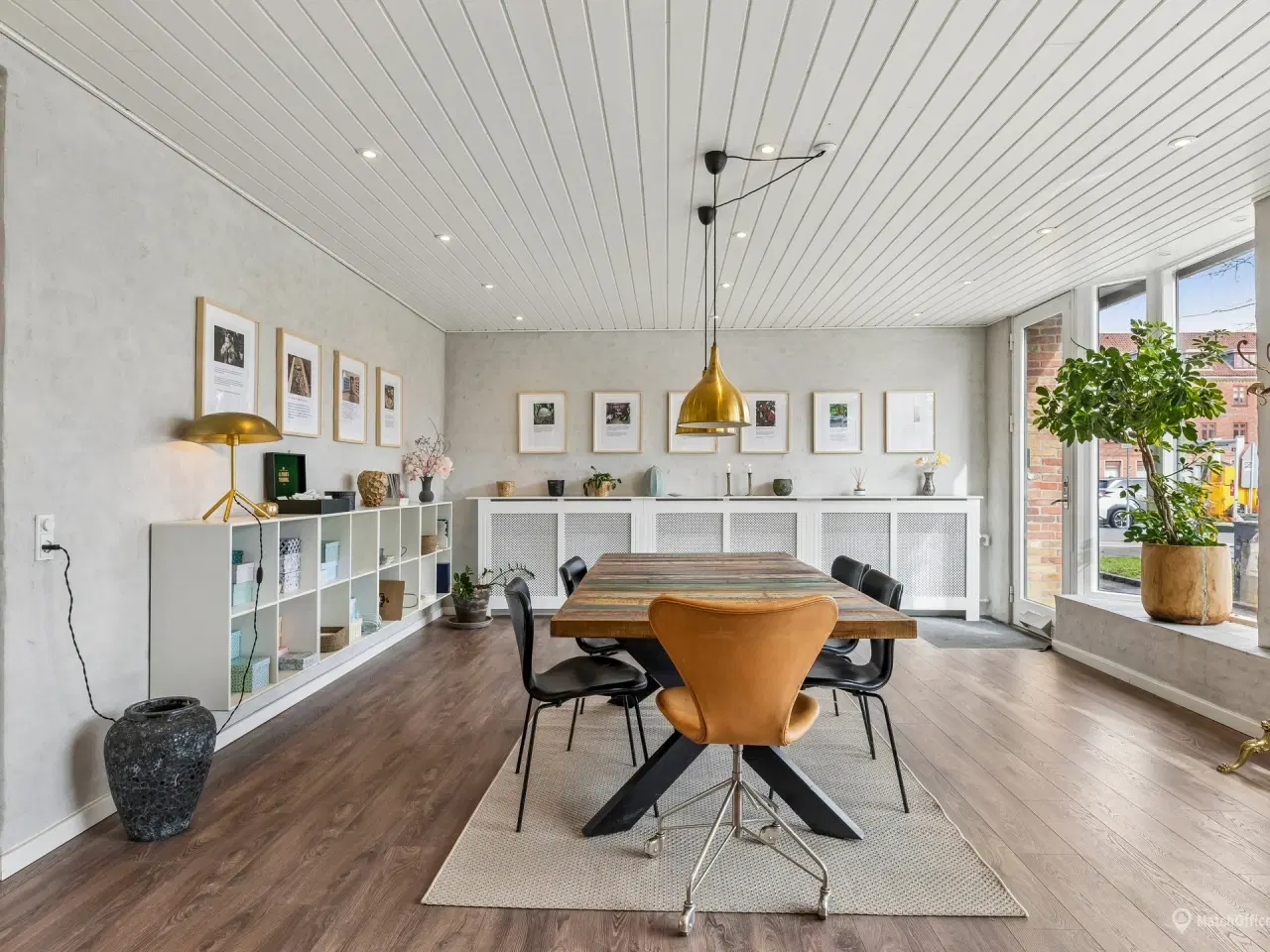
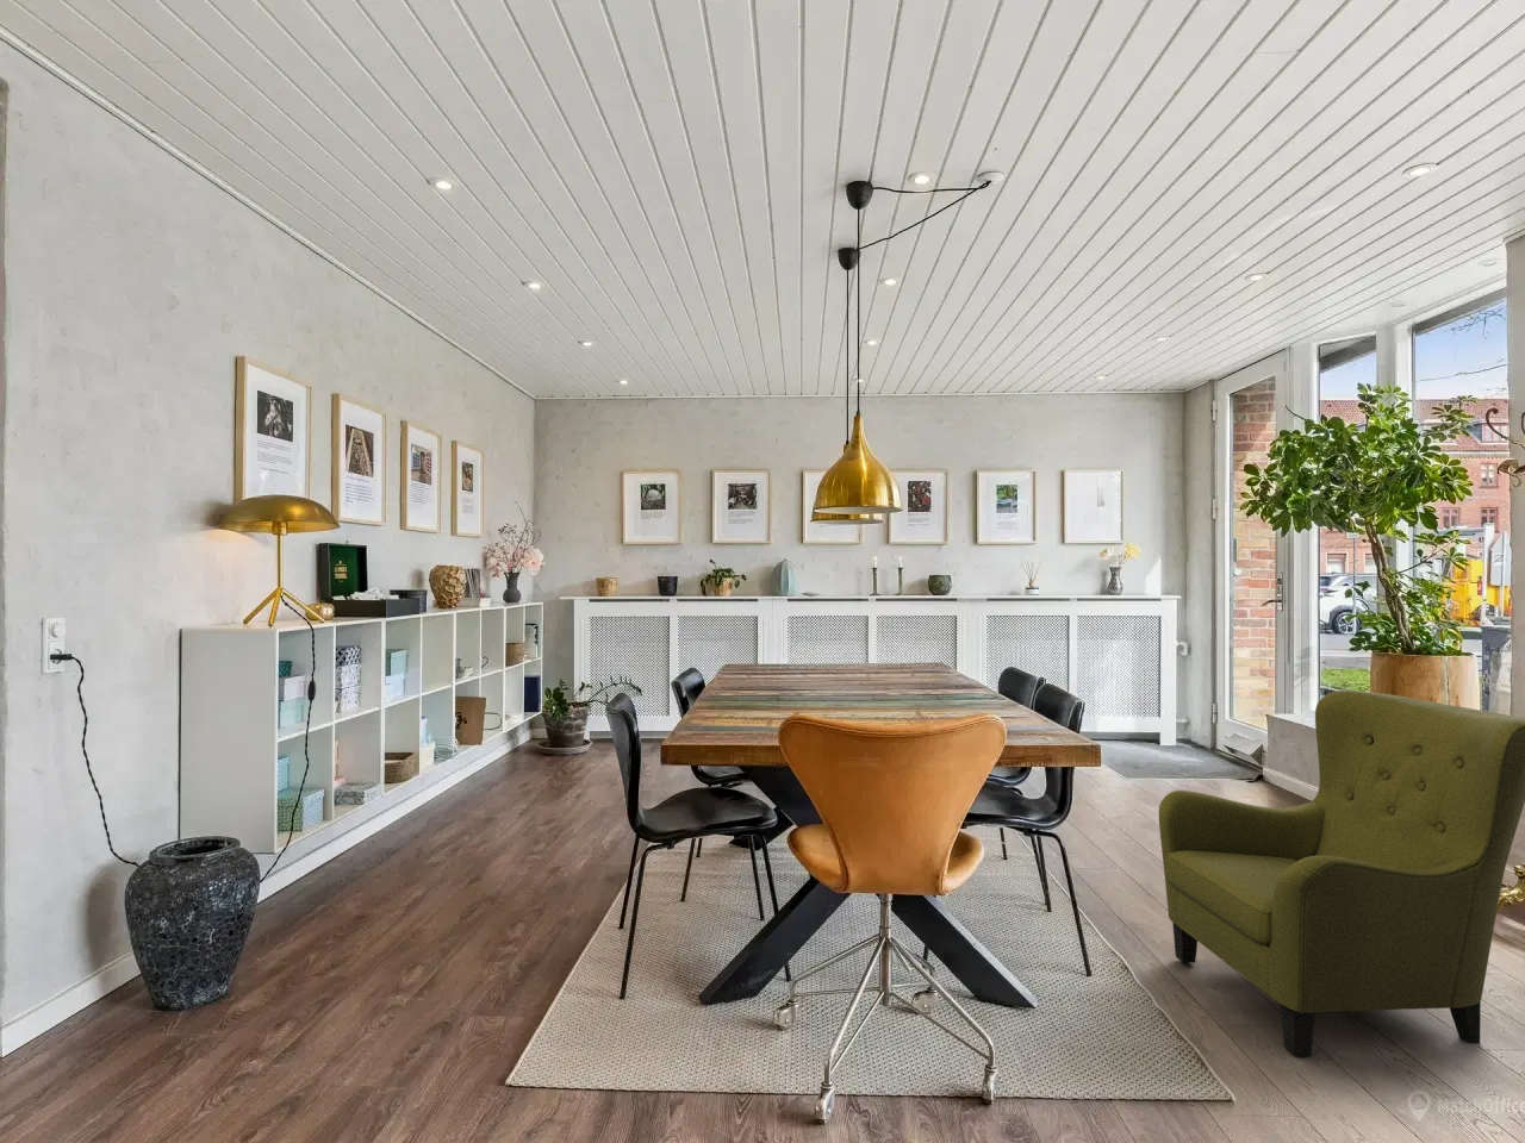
+ armchair (1341, 850)
